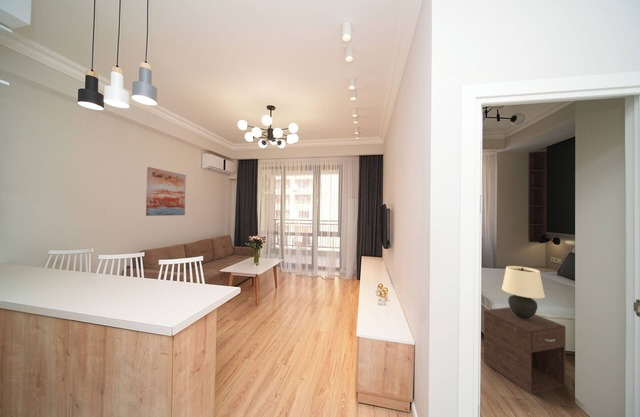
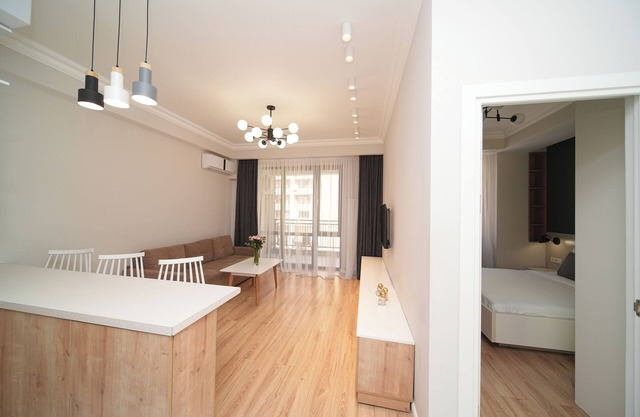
- wall art (167, 193)
- nightstand (523, 346)
- table lamp (522, 292)
